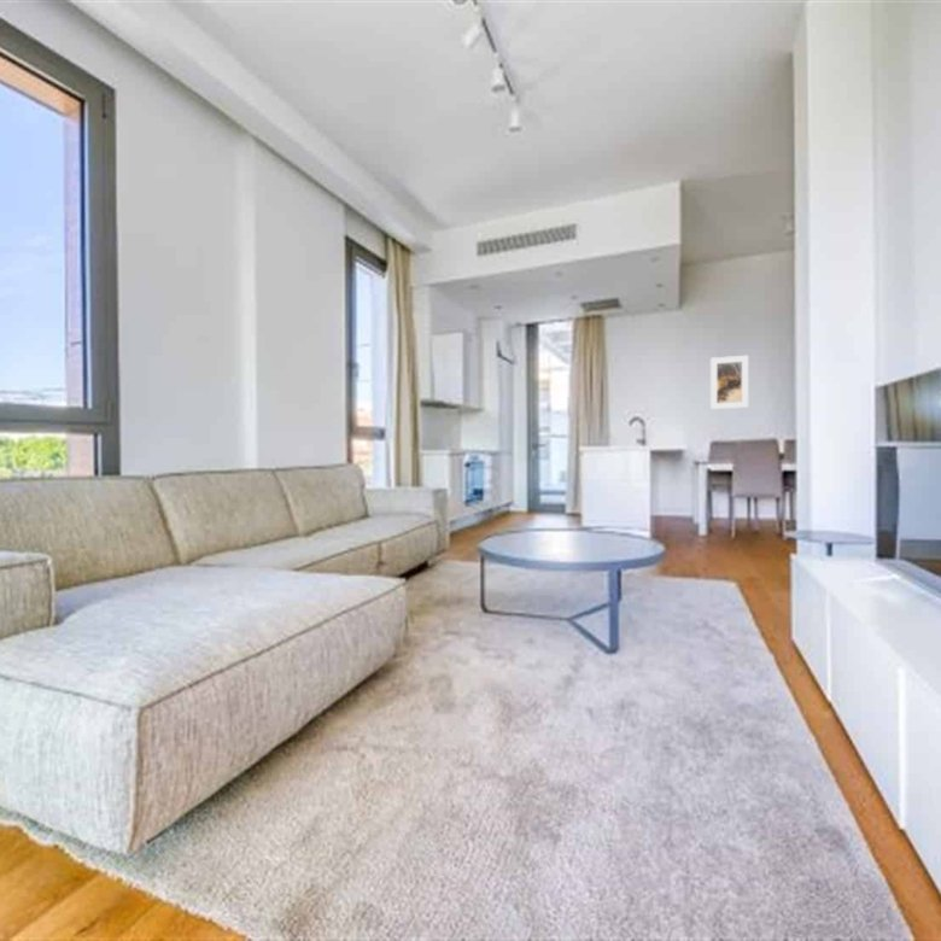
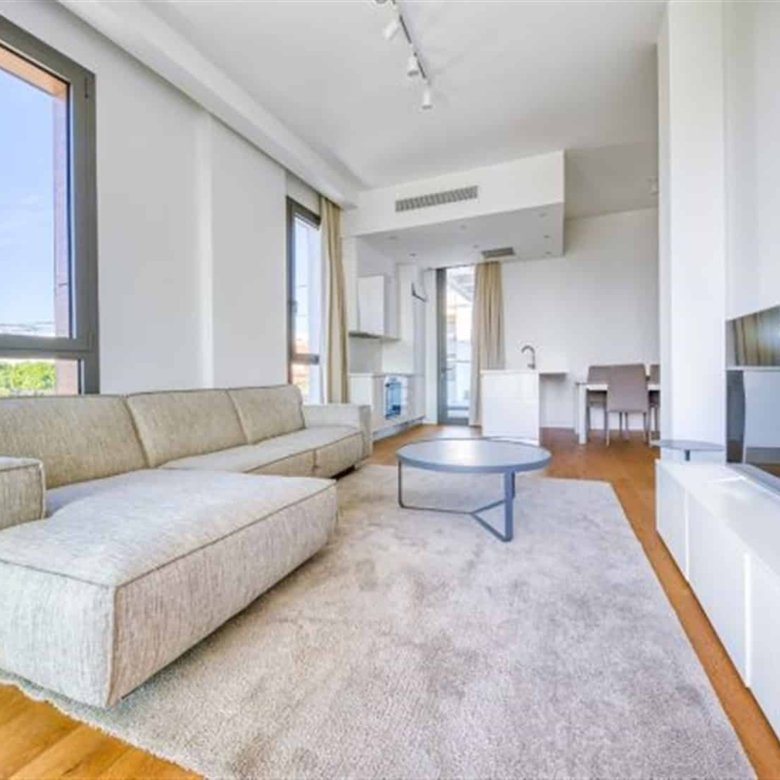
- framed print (729, 382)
